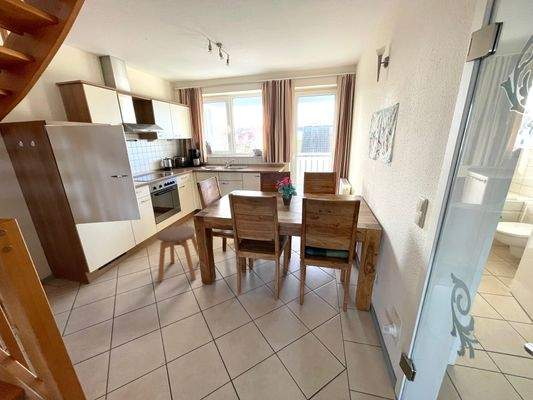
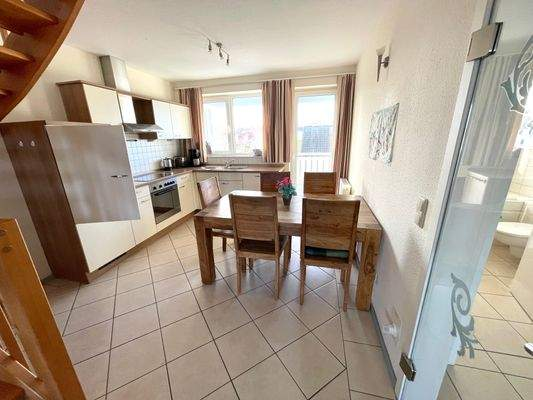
- stool (184, 249)
